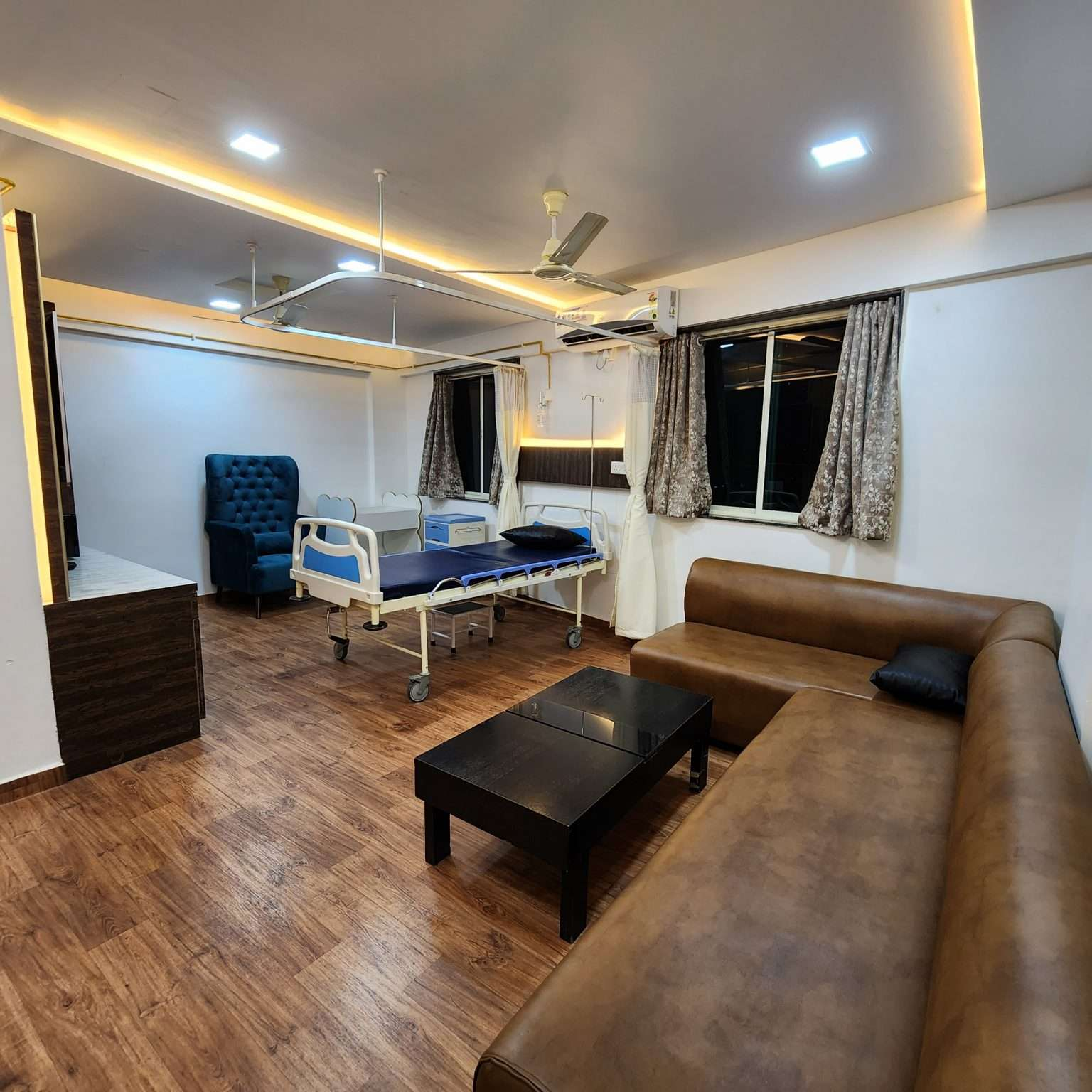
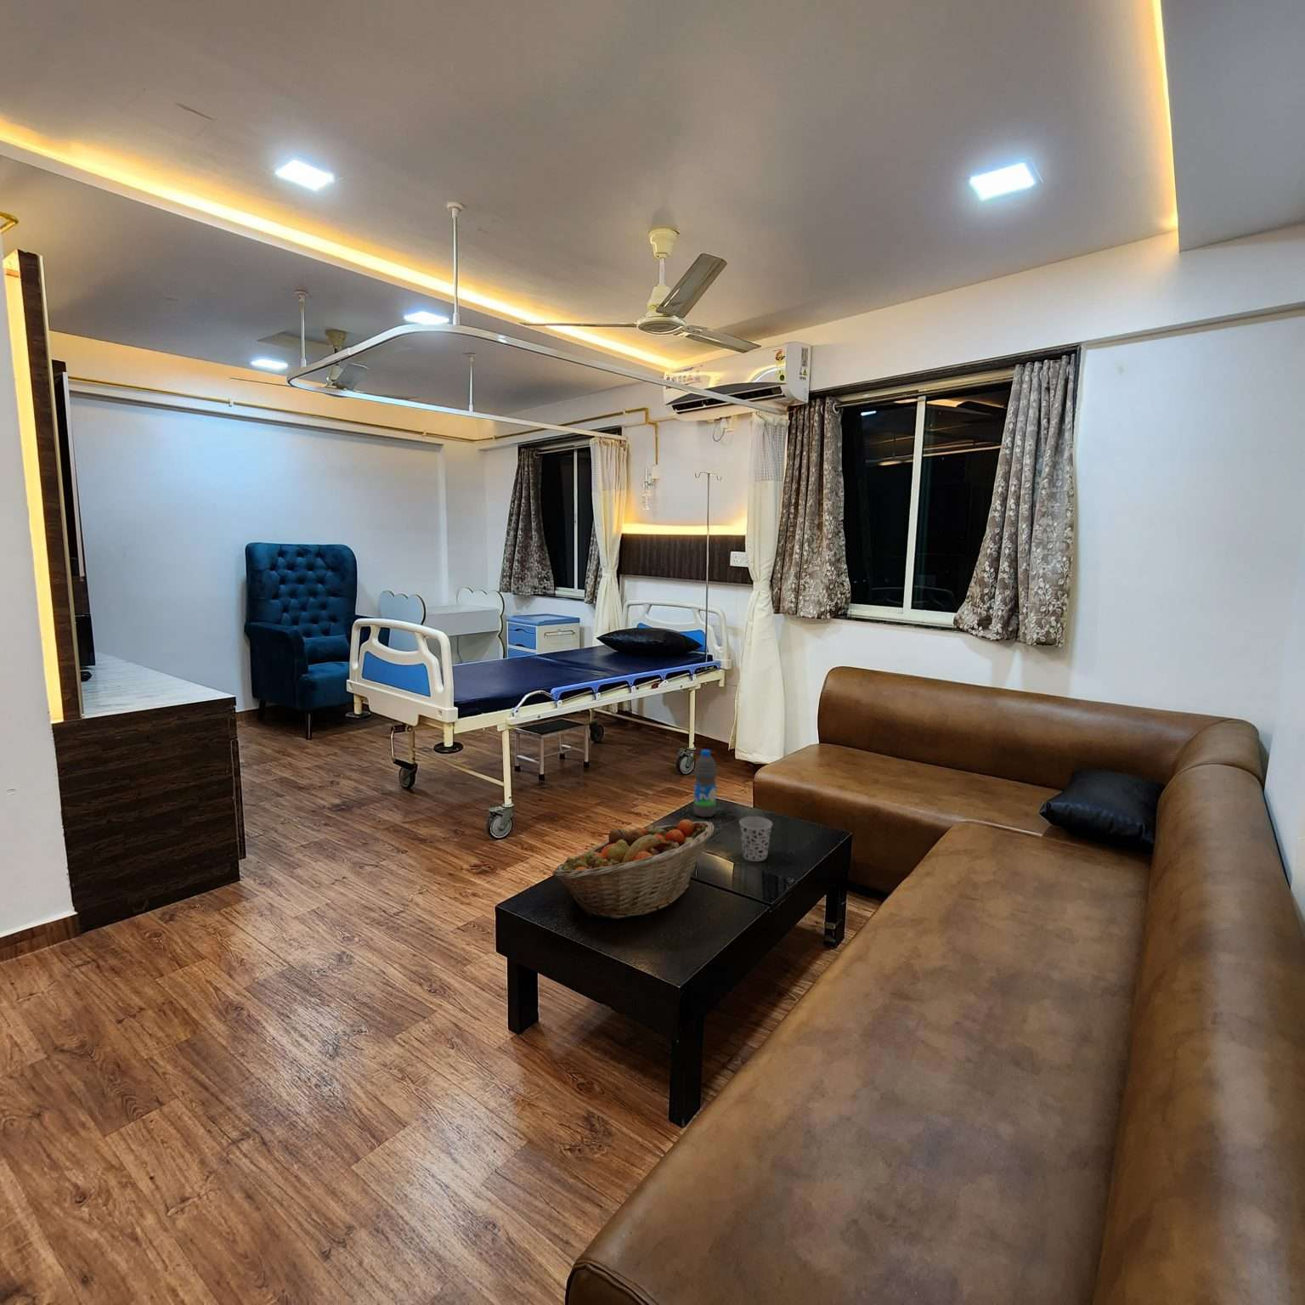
+ fruit basket (636, 859)
+ cup (755, 839)
+ water bottle (705, 782)
